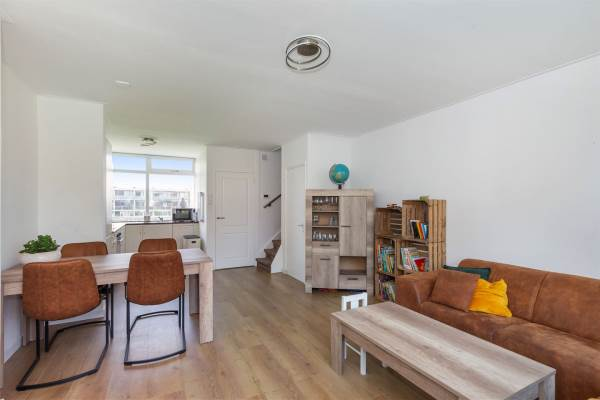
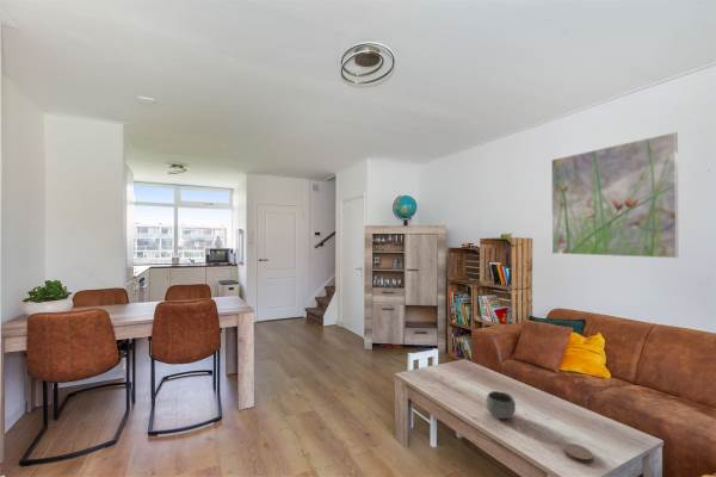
+ bowl (500, 405)
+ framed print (605, 202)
+ coaster (578, 452)
